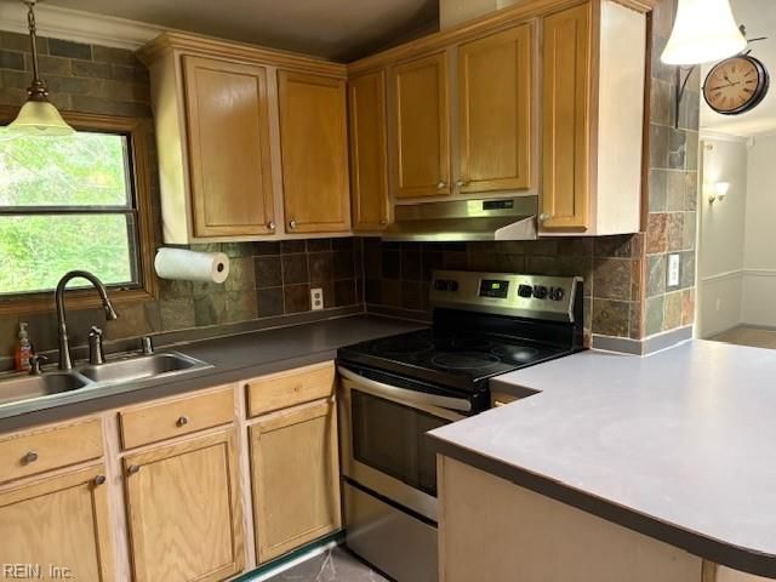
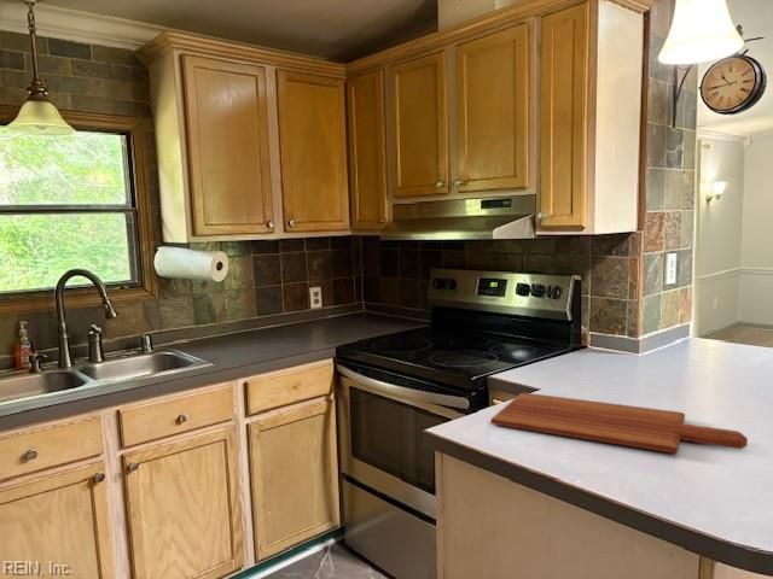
+ cutting board (593, 419)
